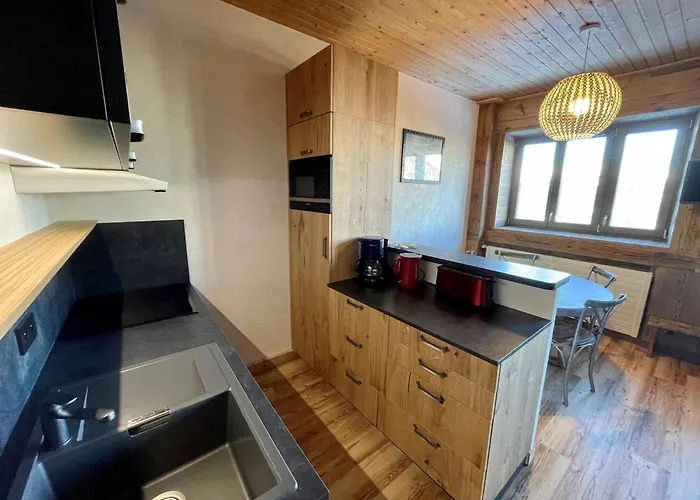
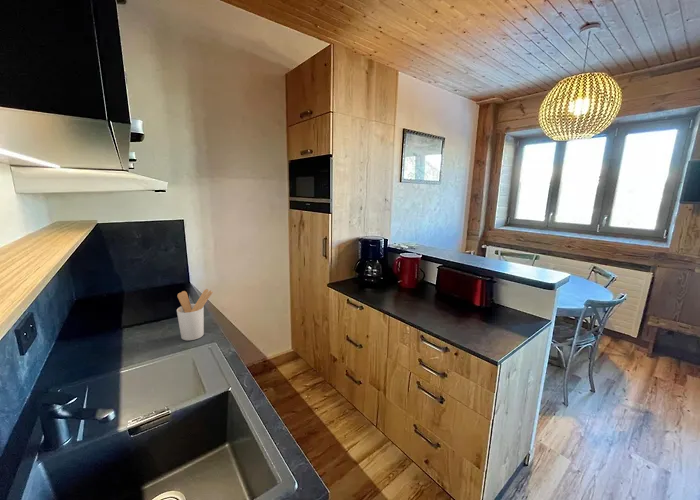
+ utensil holder (196, 313)
